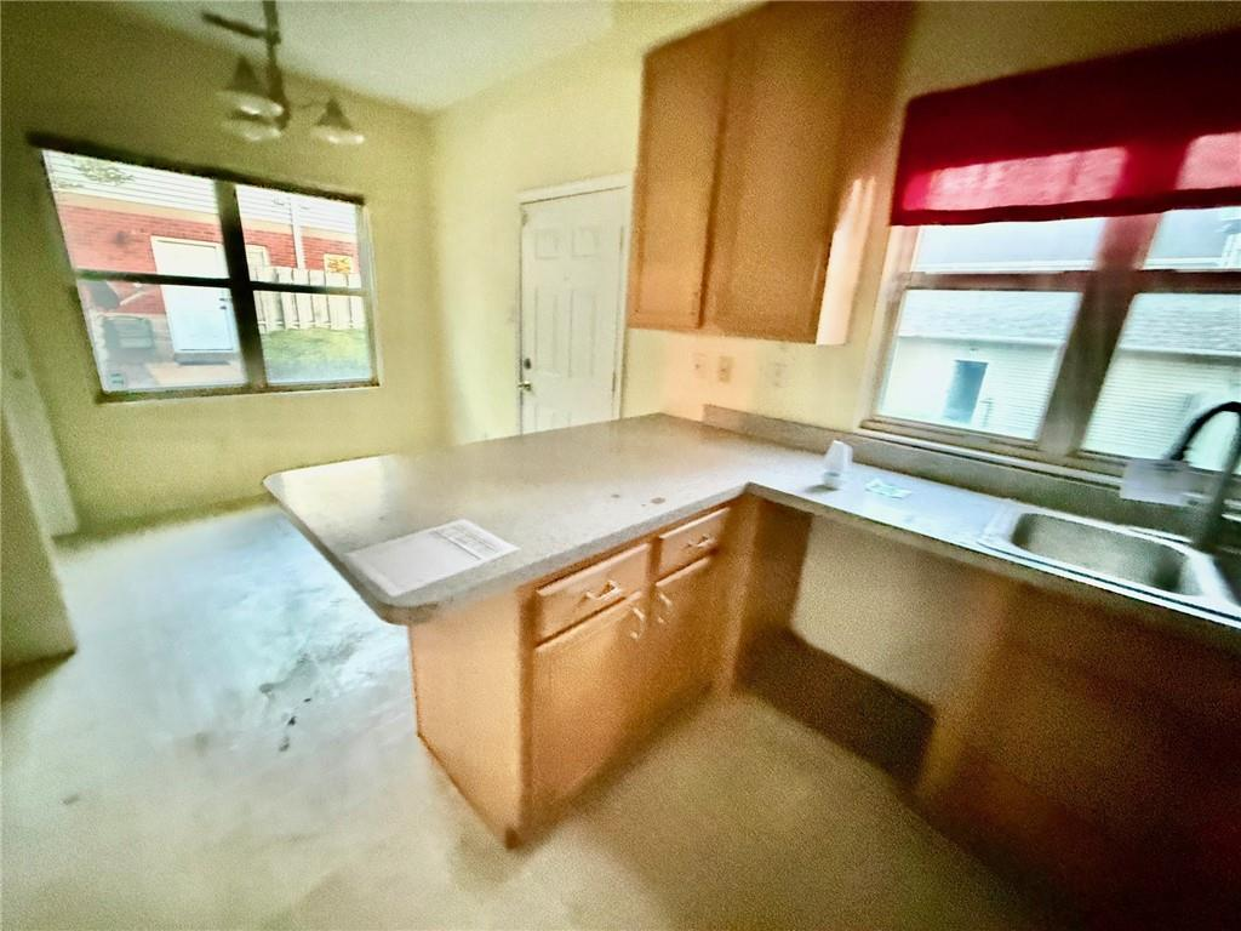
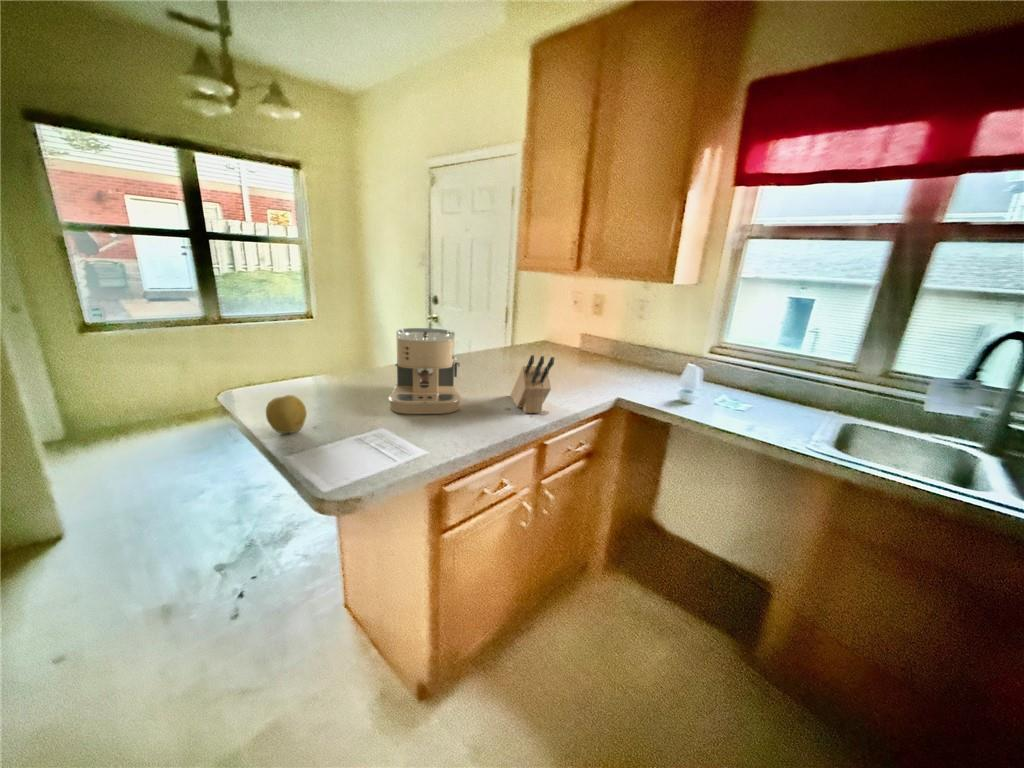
+ coffee maker (425, 368)
+ fruit (286, 413)
+ knife block (531, 378)
